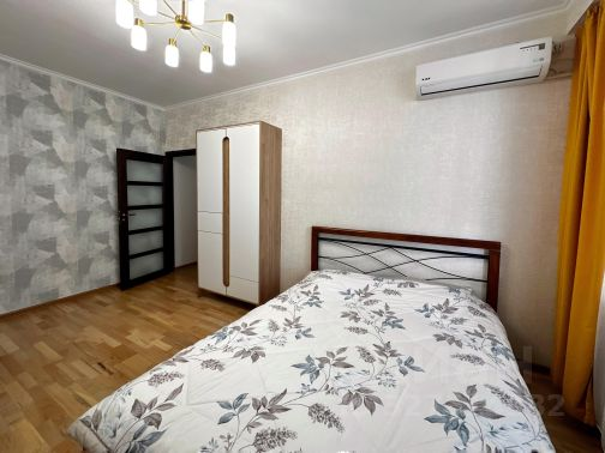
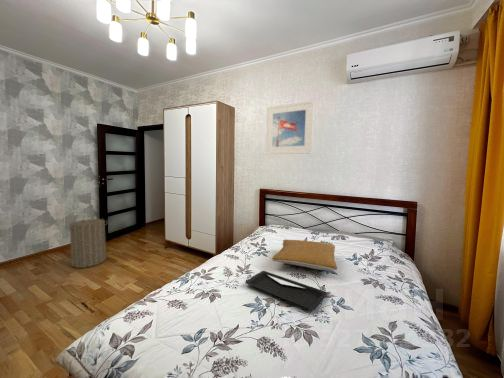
+ serving tray (284, 289)
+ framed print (288, 129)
+ pillow (305, 253)
+ laundry hamper (88, 238)
